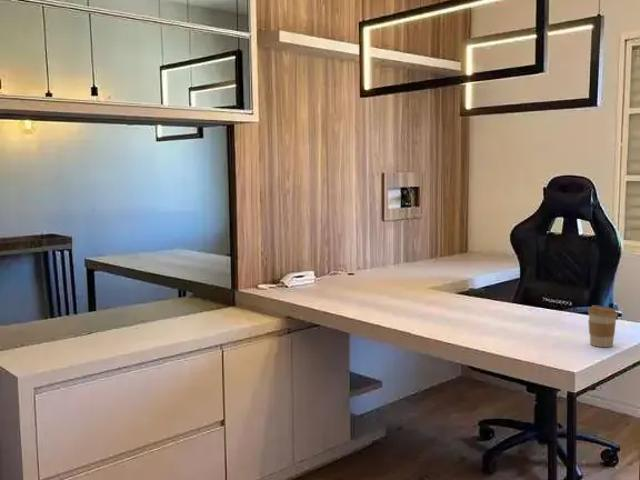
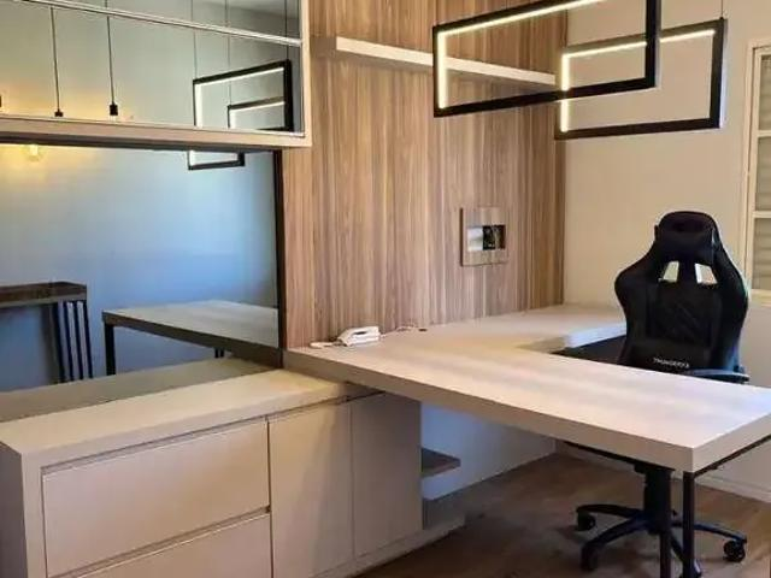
- coffee cup (602, 325)
